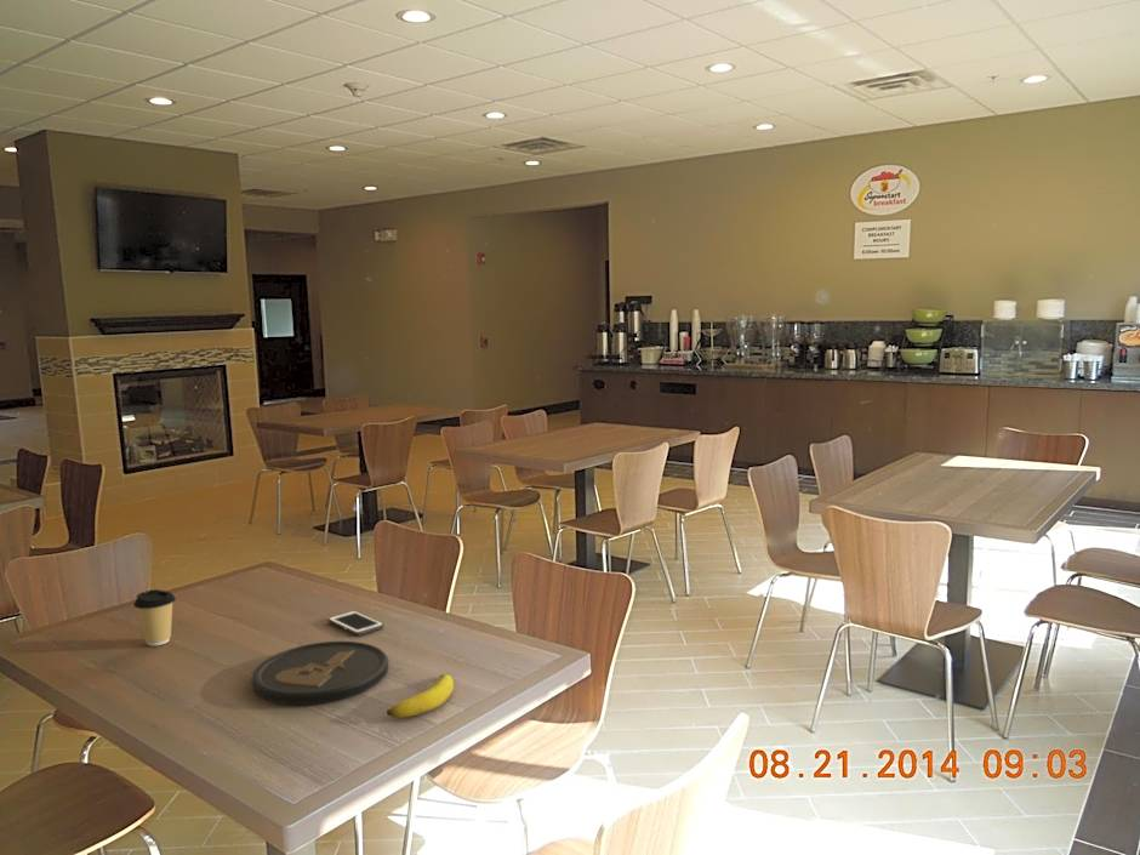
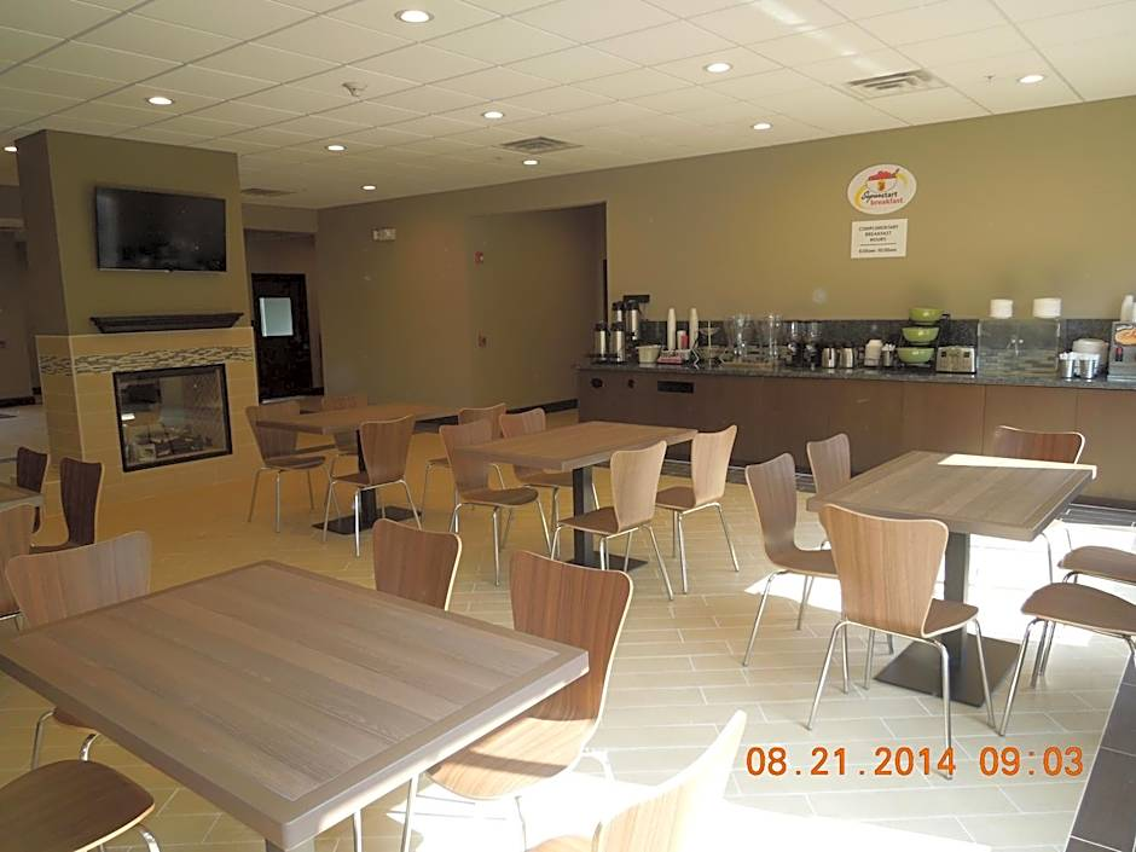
- cell phone (355, 622)
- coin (321, 669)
- banana (429, 690)
- coffee cup (155, 617)
